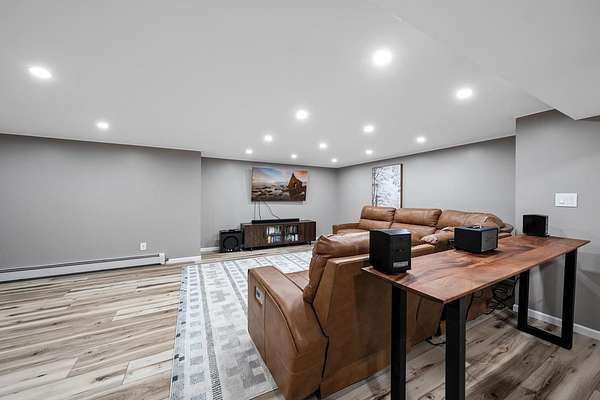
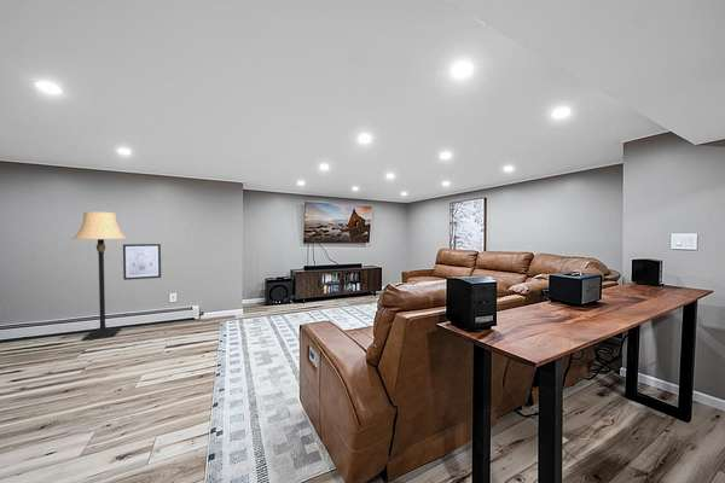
+ wall art (141, 261)
+ lamp (102, 273)
